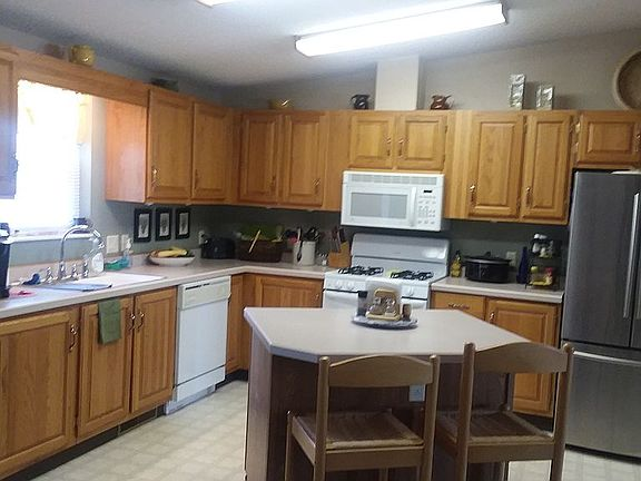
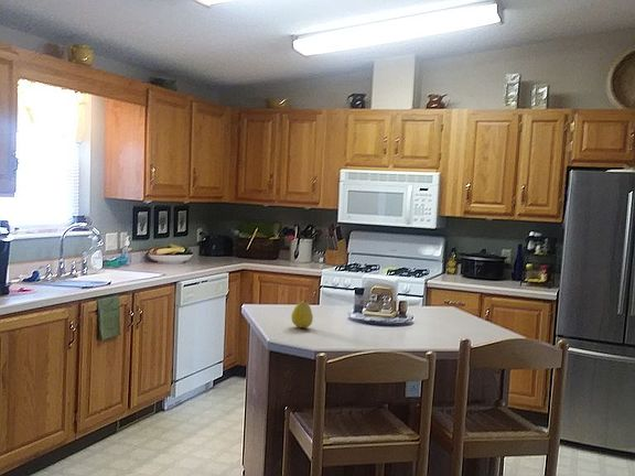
+ fruit (302, 313)
